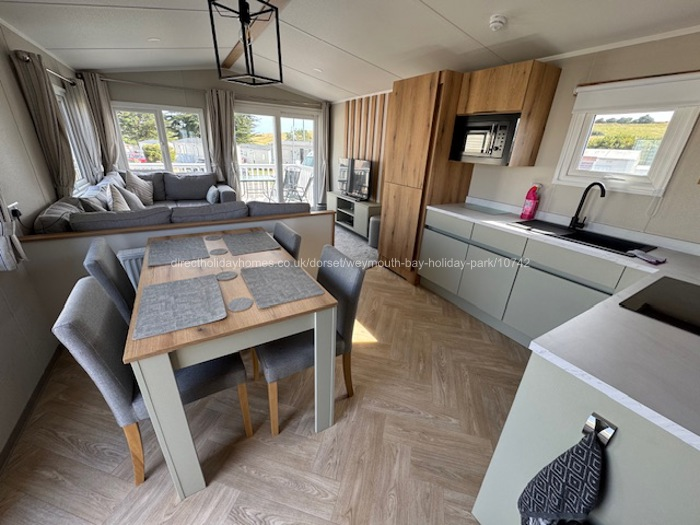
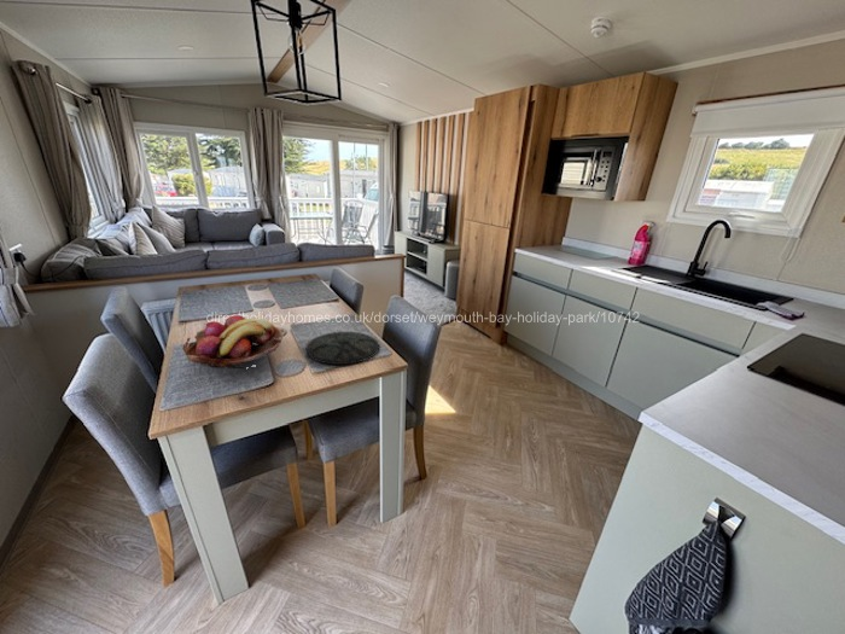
+ plate (343, 343)
+ fruit basket (235, 338)
